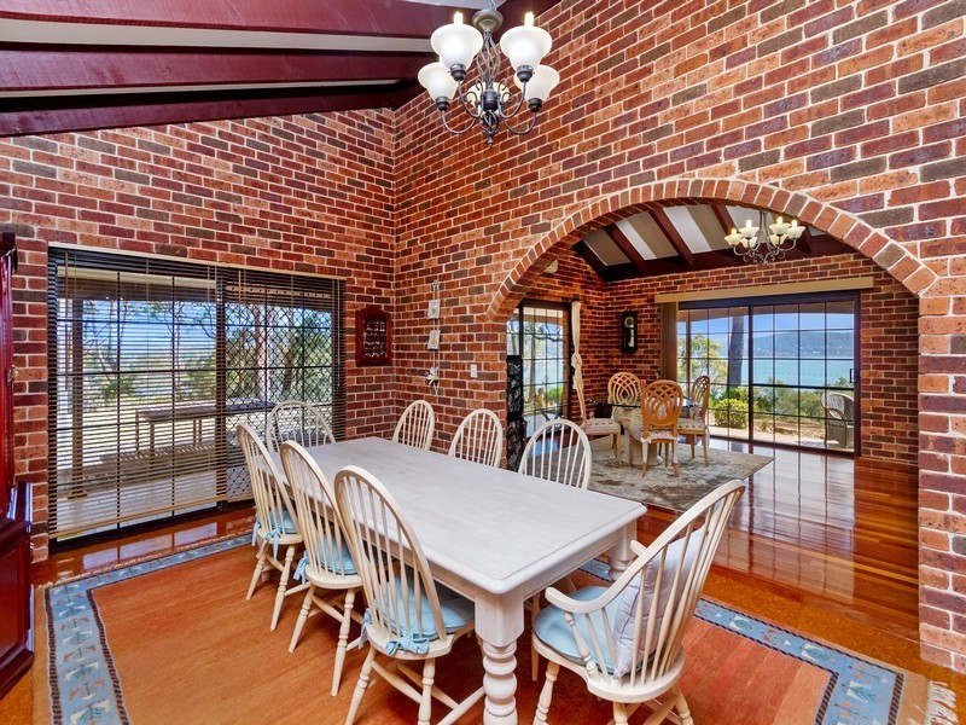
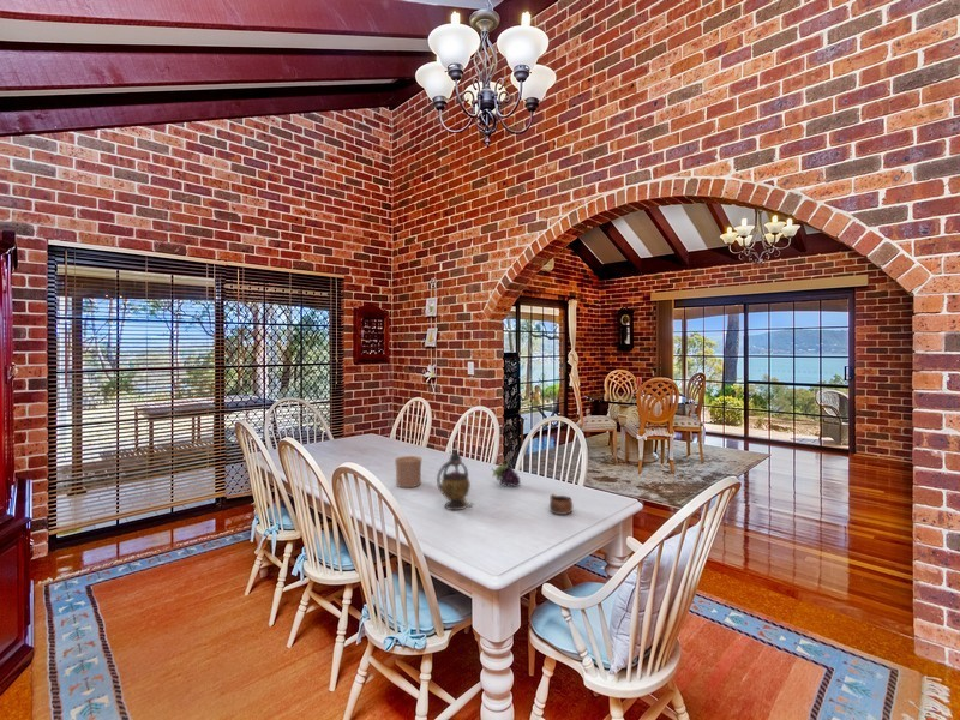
+ teapot (458, 480)
+ fruit (505, 473)
+ cup (559, 503)
+ cup (408, 470)
